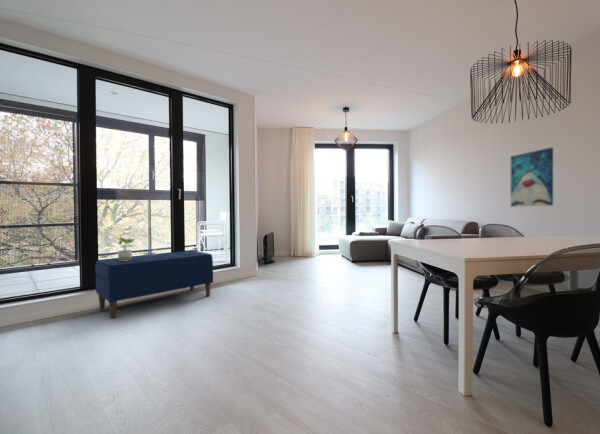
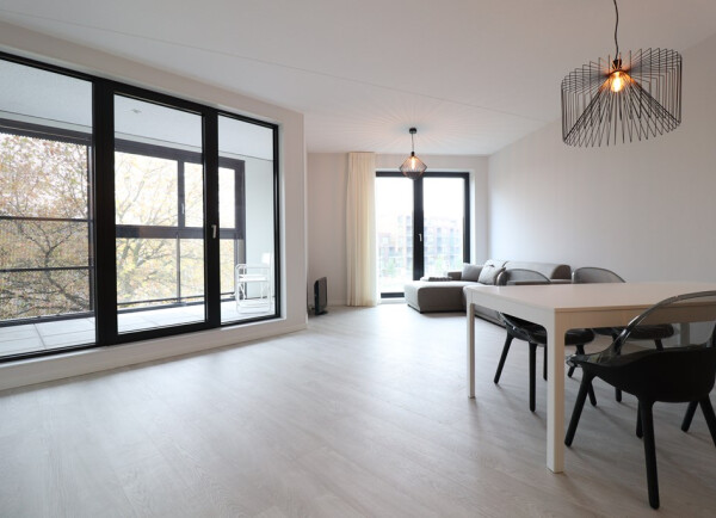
- wall art (530, 179)
- potted plant (126, 247)
- bench (158, 279)
